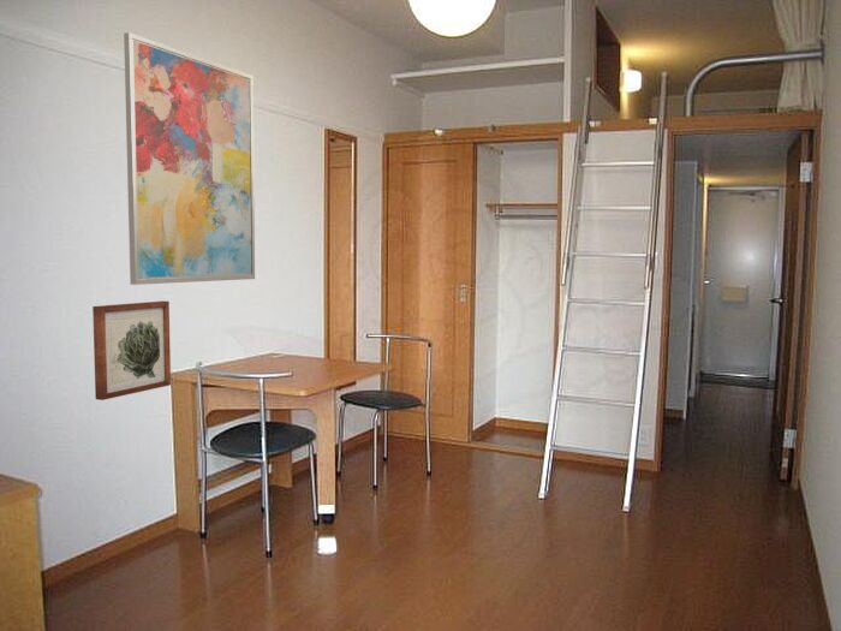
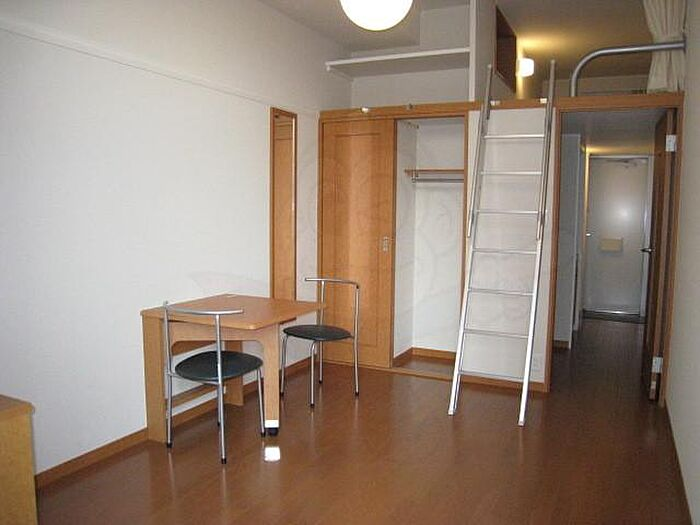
- wall art (133, 347)
- wall art (197, 169)
